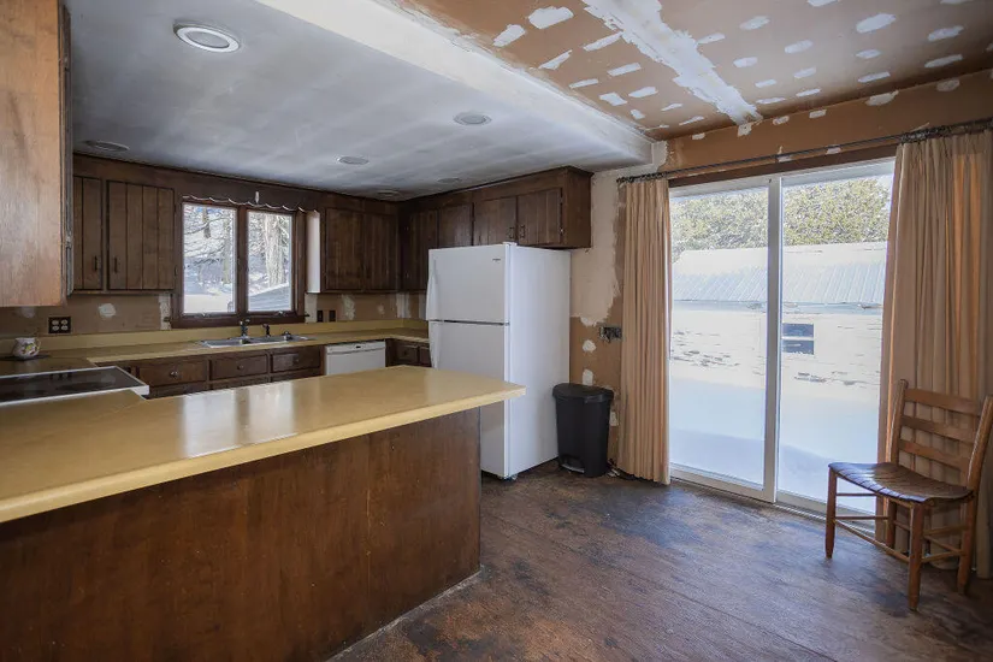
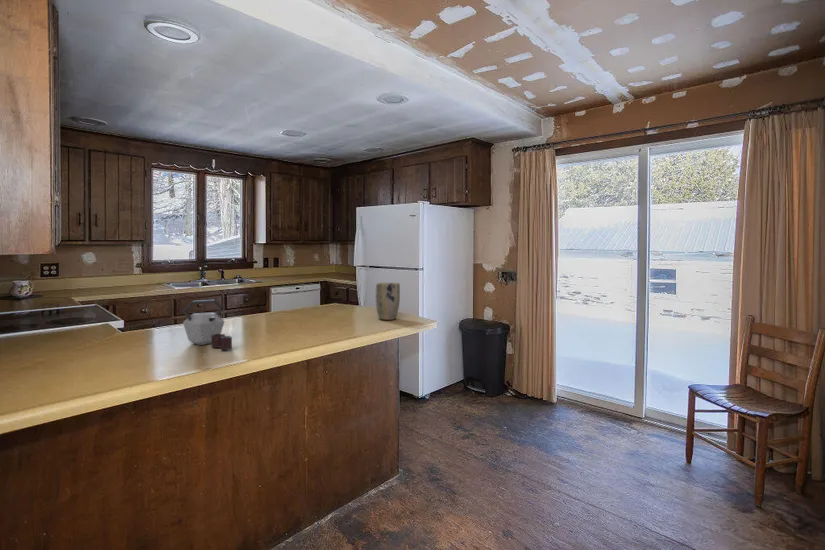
+ kettle (212, 323)
+ plant pot (387, 300)
